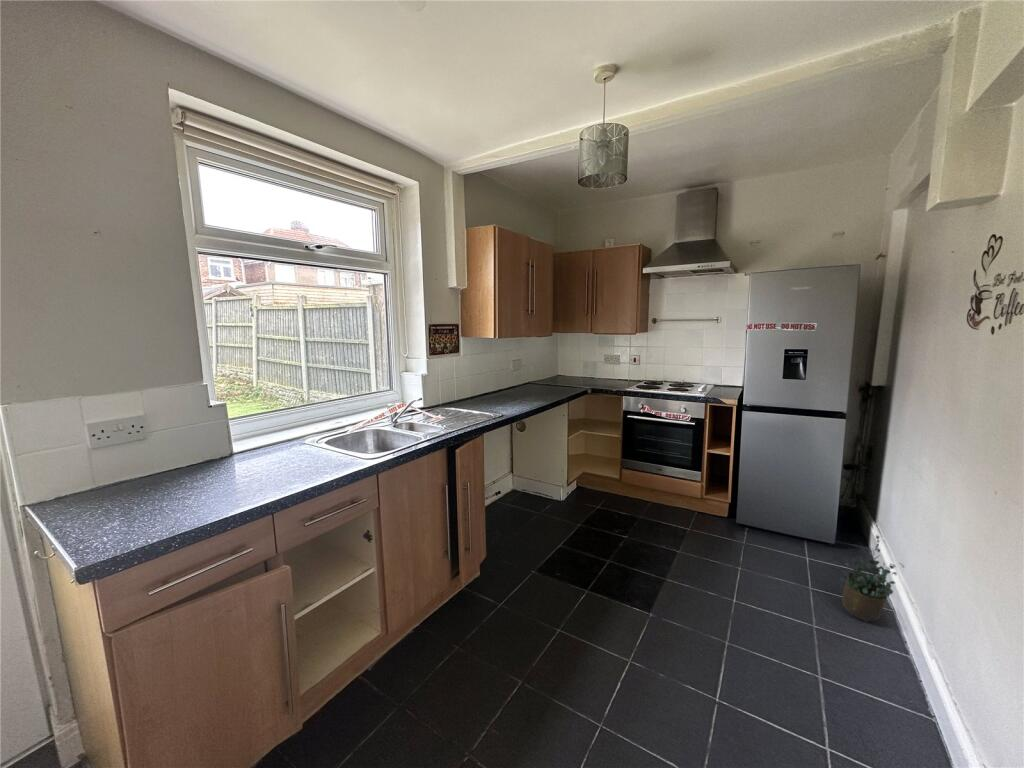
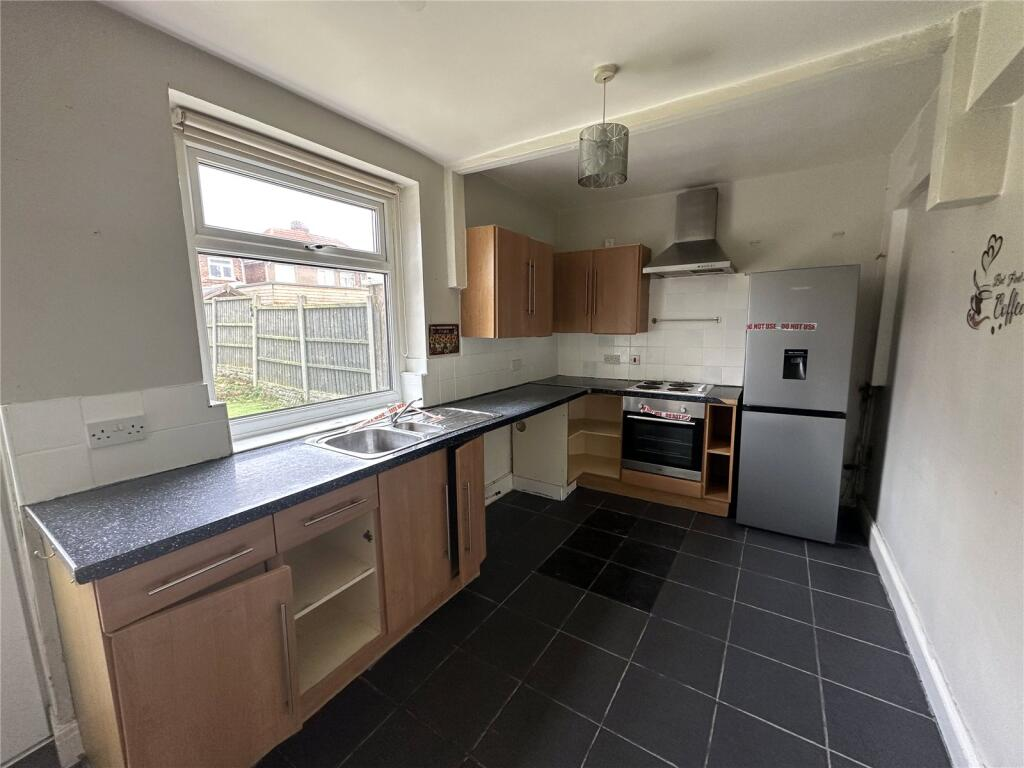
- potted plant (869, 580)
